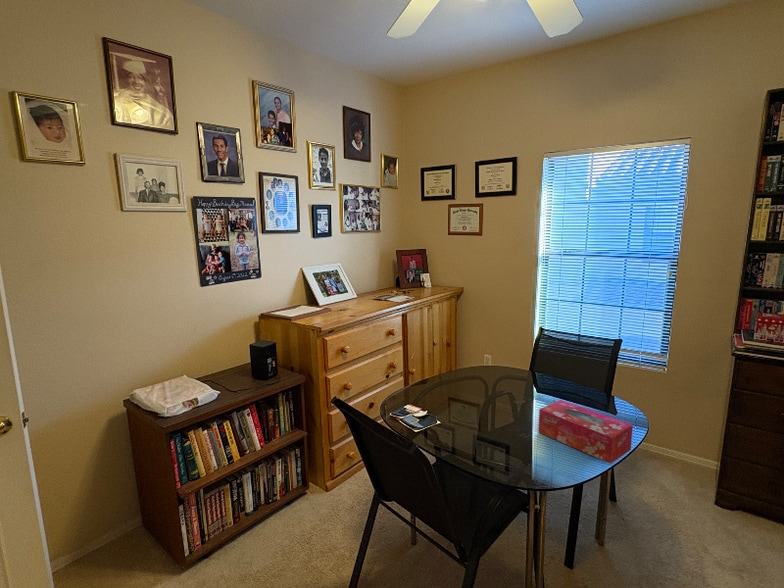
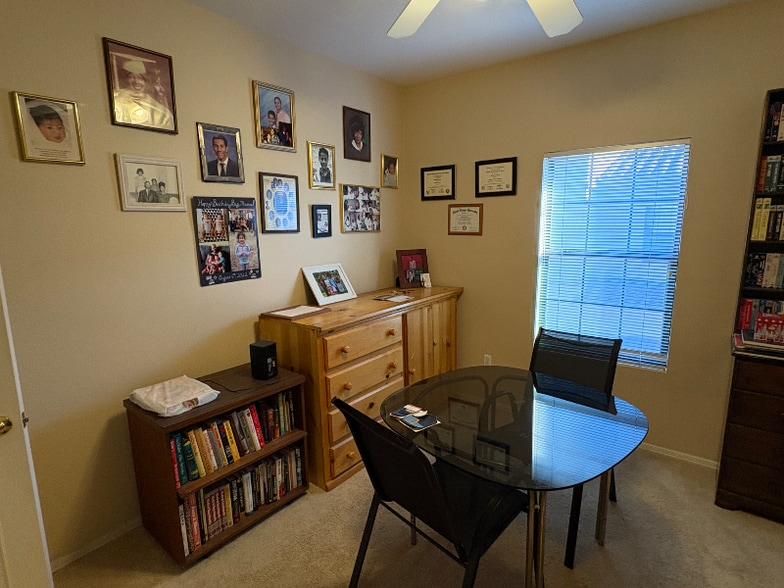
- tissue box (583, 428)
